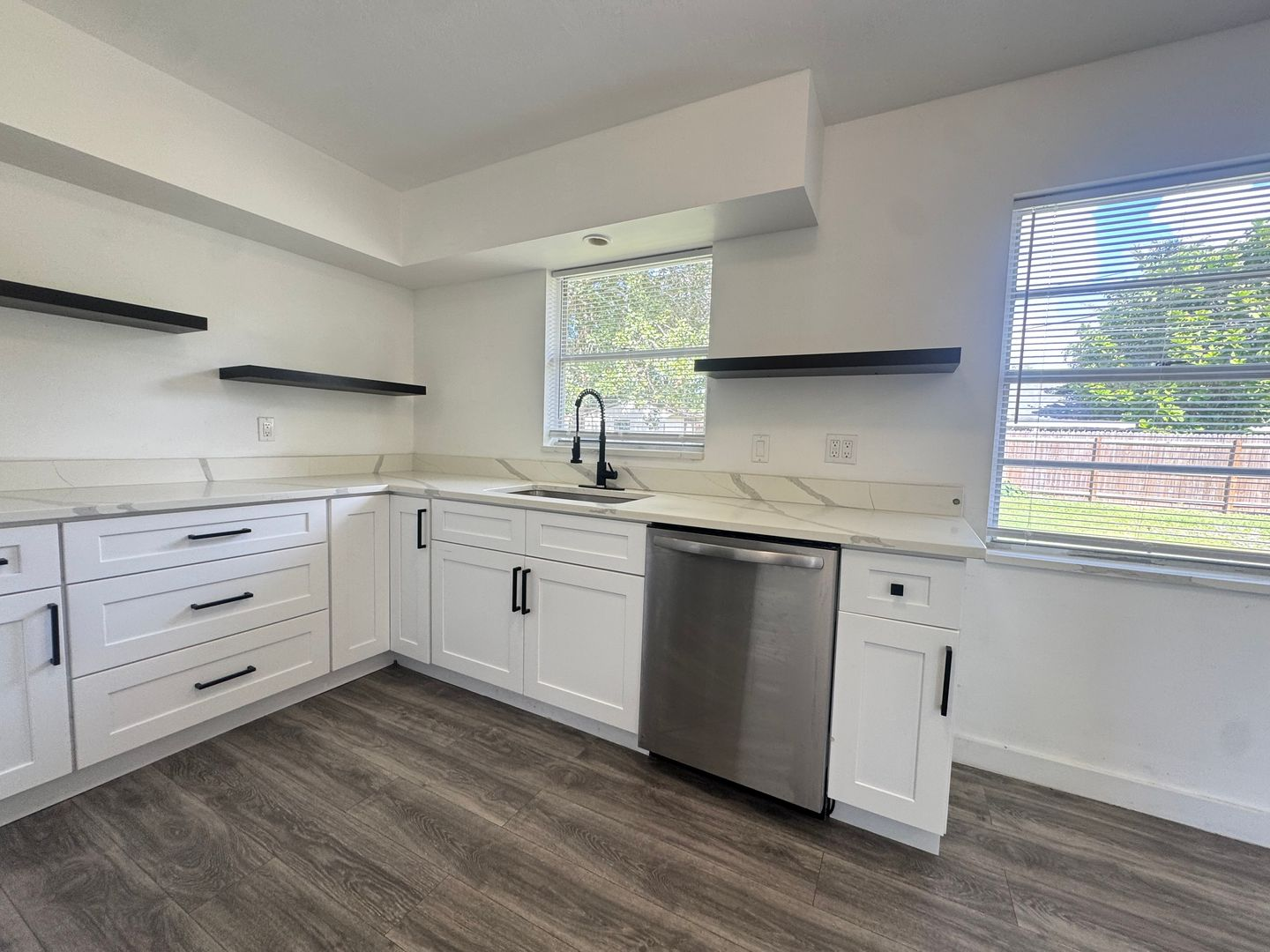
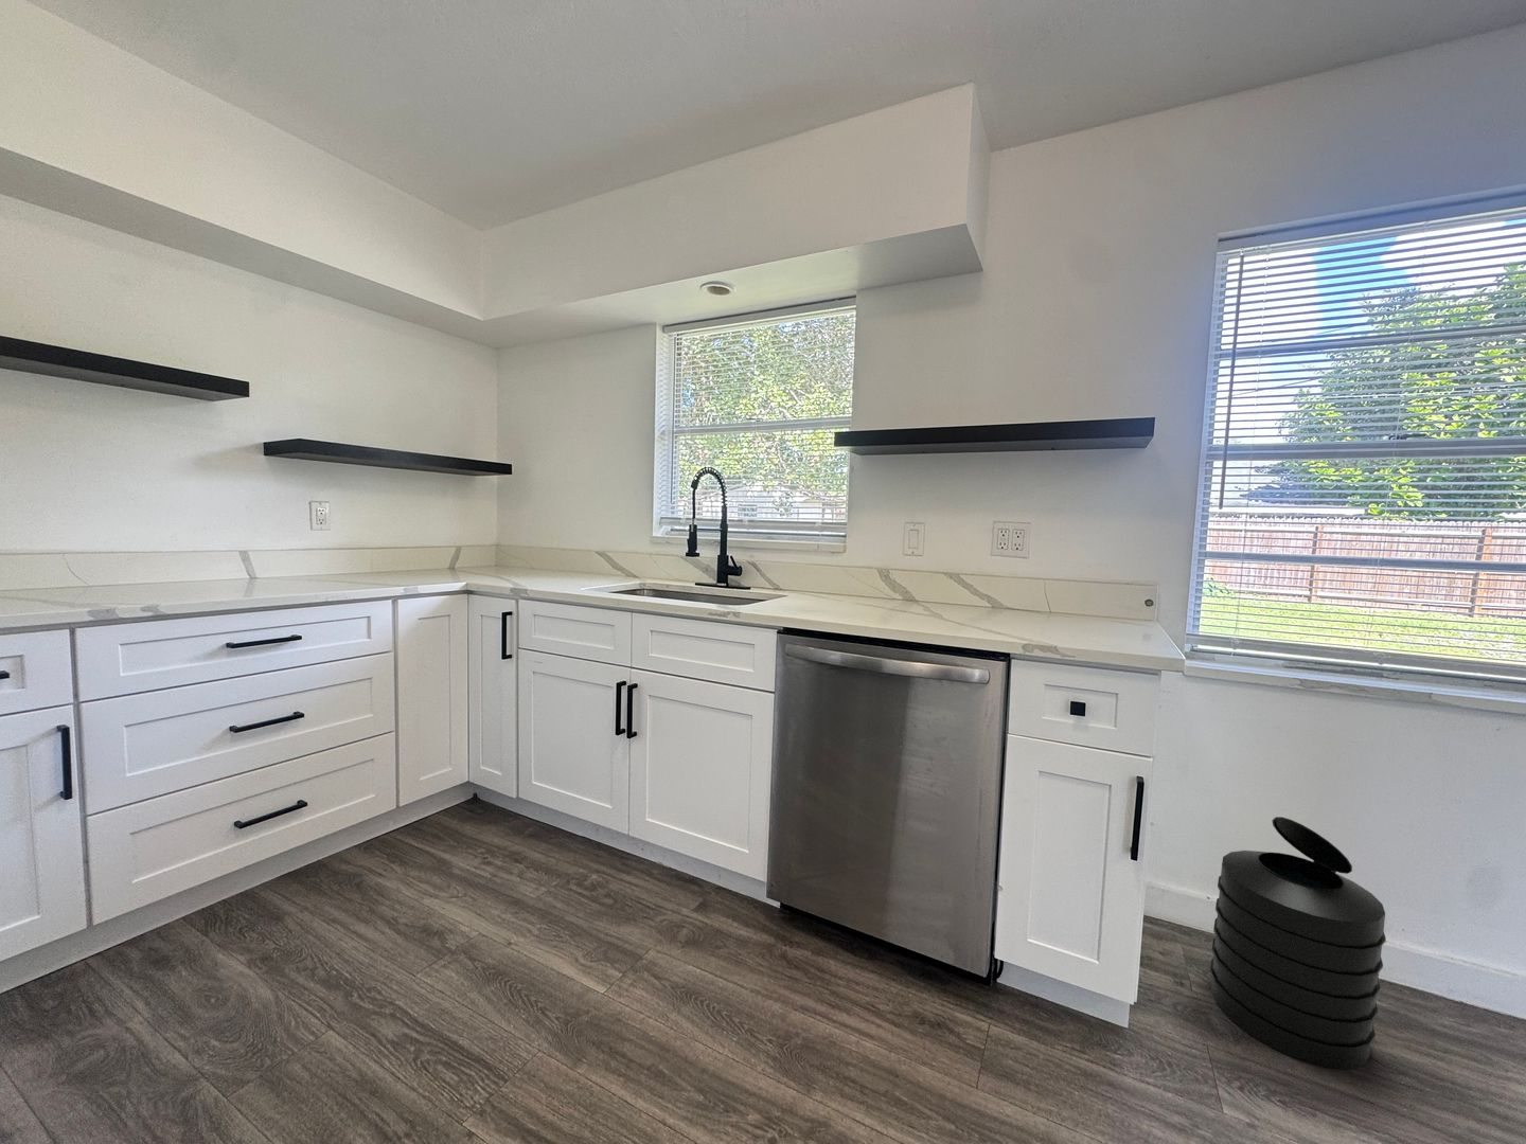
+ trash can (1294, 919)
